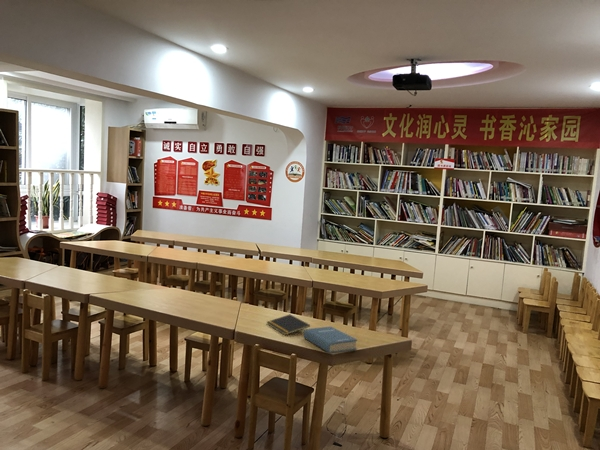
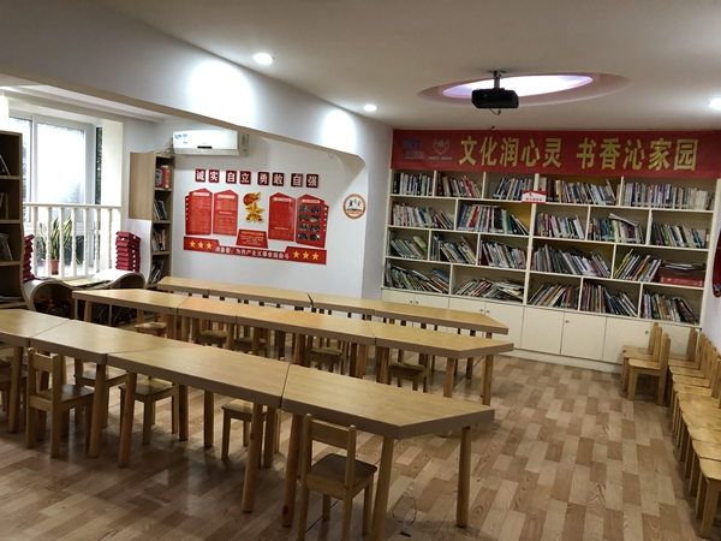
- hardback book (329, 339)
- notepad (287, 324)
